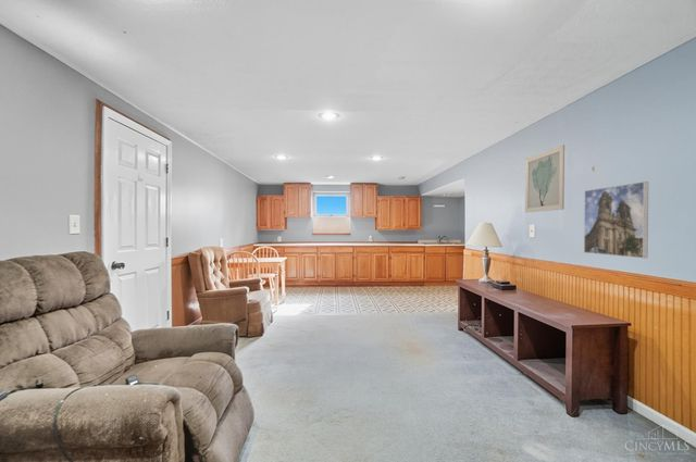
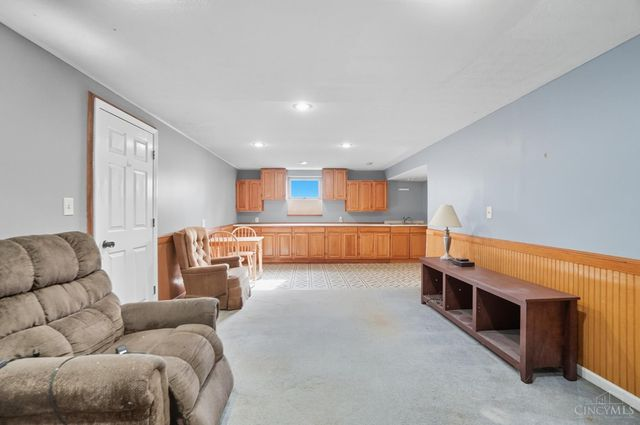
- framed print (612, 221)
- wall art (543, 182)
